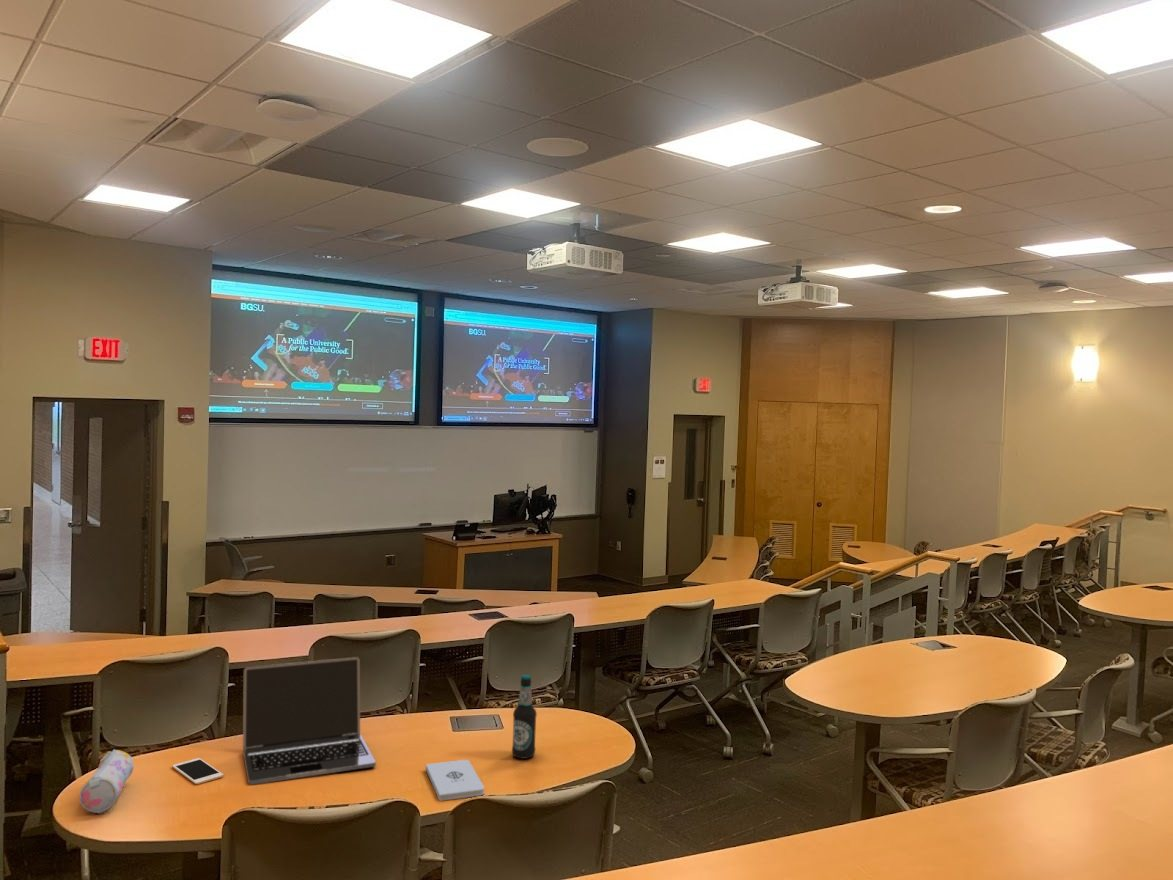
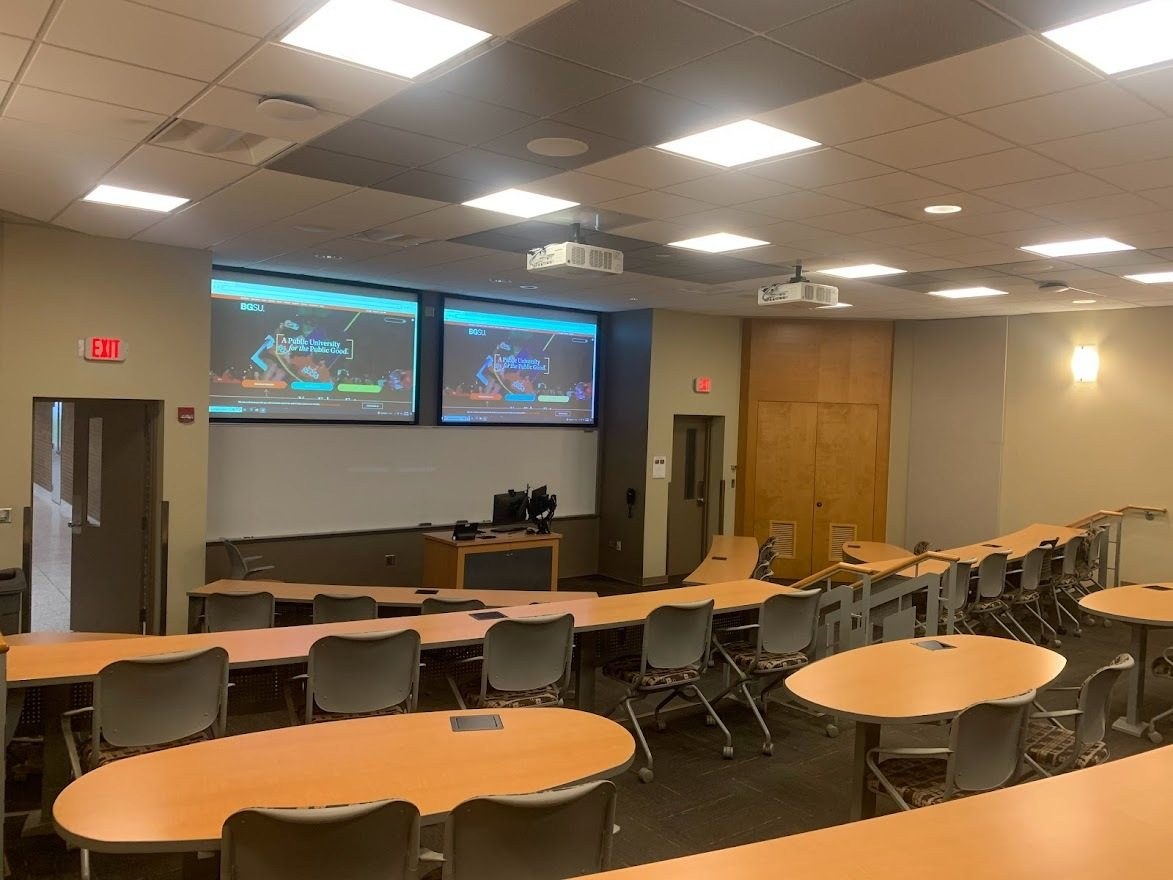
- bottle (524, 715)
- notepad (454, 779)
- laptop (308, 716)
- pencil case (107, 779)
- cell phone (197, 770)
